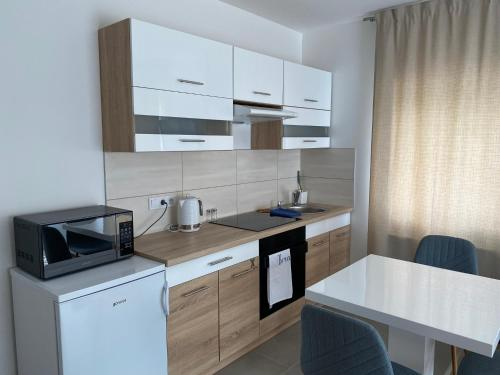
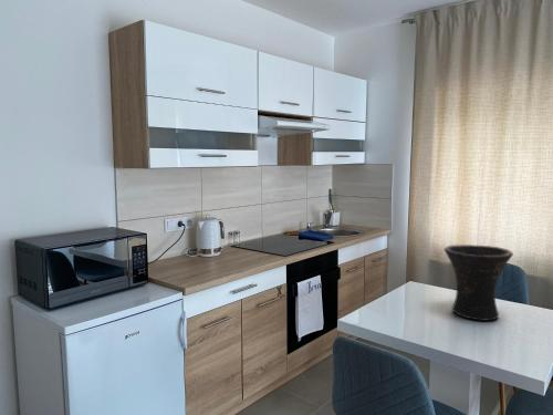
+ vase (476, 281)
